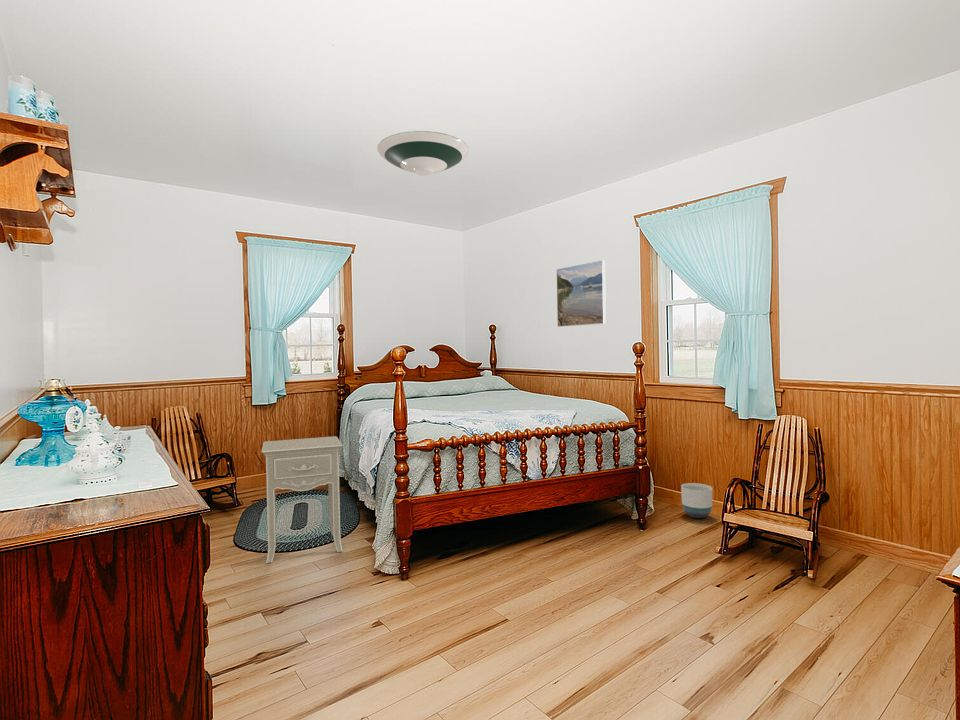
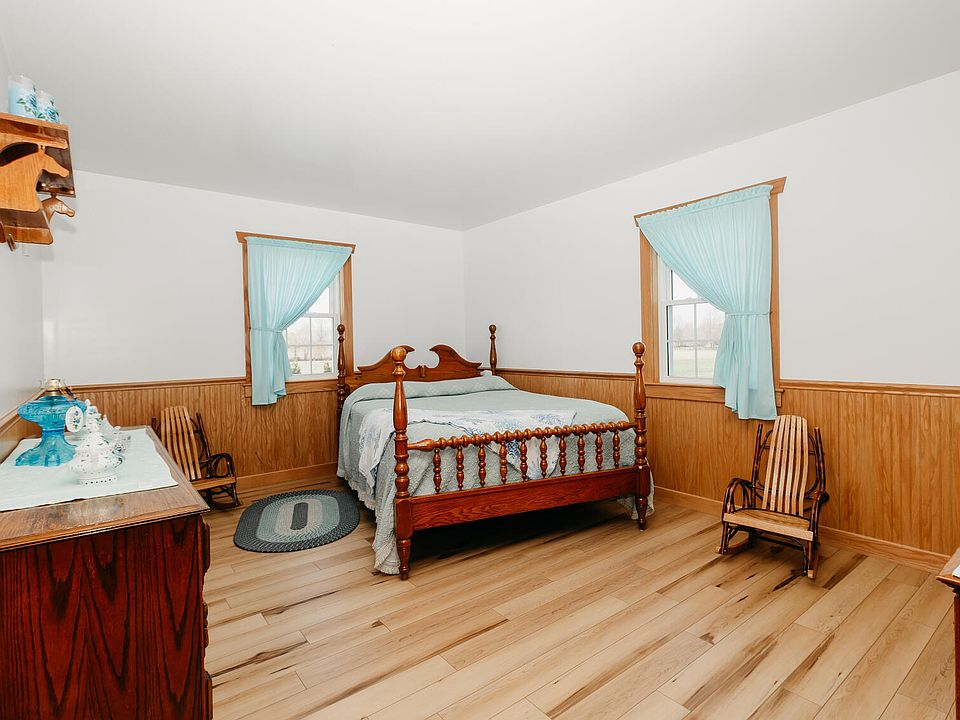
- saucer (423, 161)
- planter (696, 501)
- nightstand (303, 490)
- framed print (580, 295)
